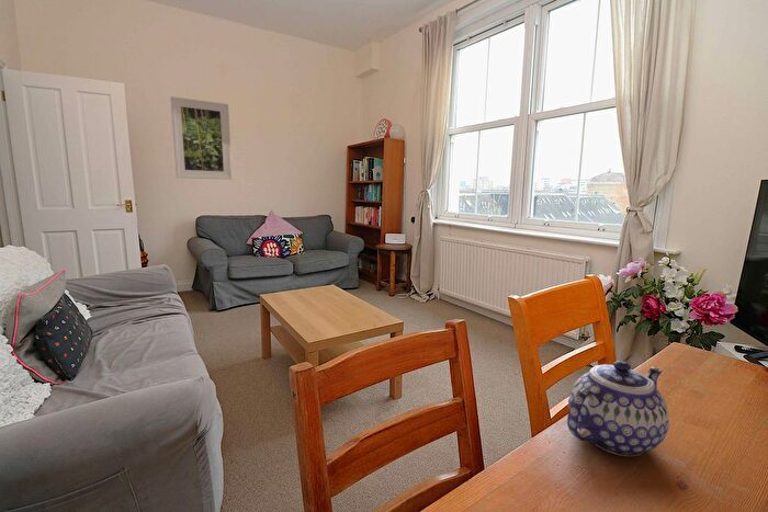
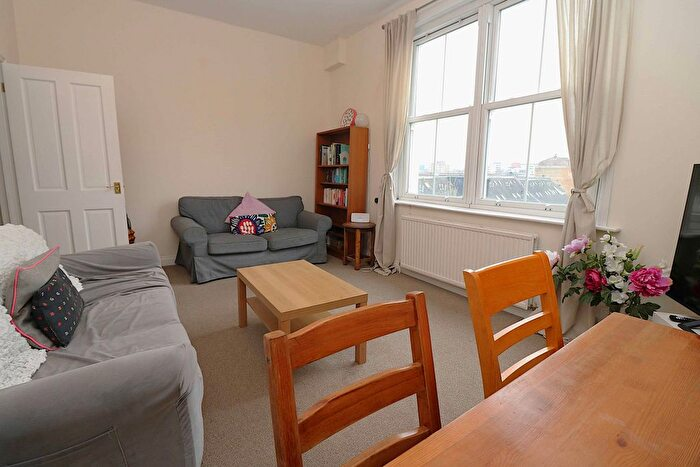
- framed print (202, 140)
- teapot (617, 400)
